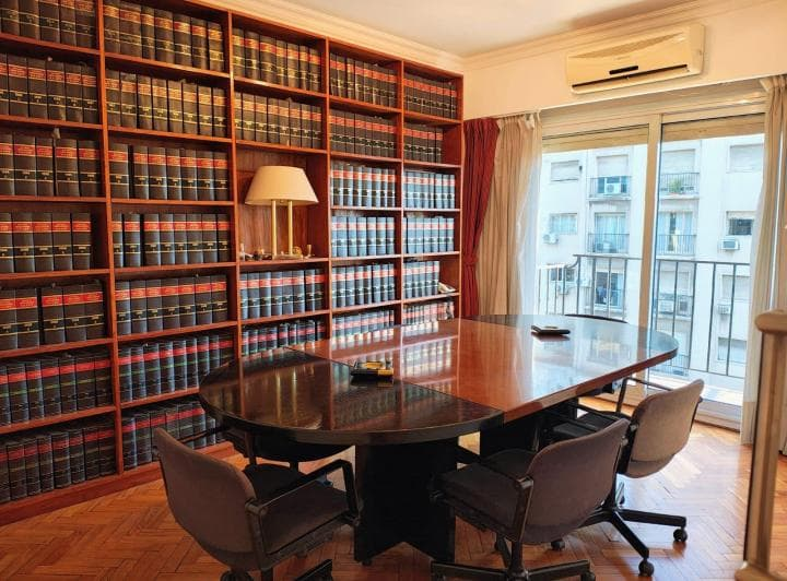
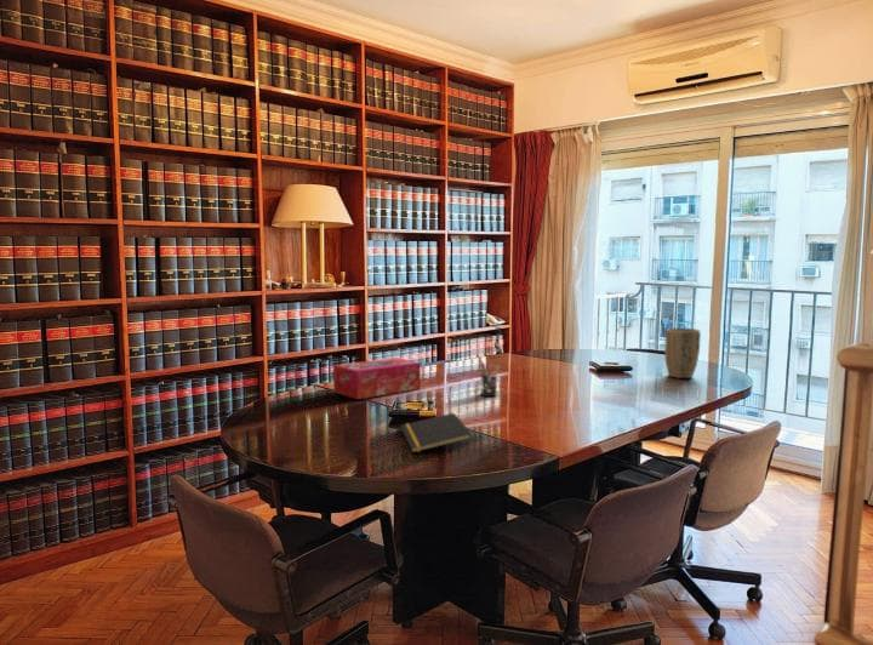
+ pen holder (486, 378)
+ tissue box (377, 377)
+ notepad (434, 430)
+ plant pot (681, 353)
